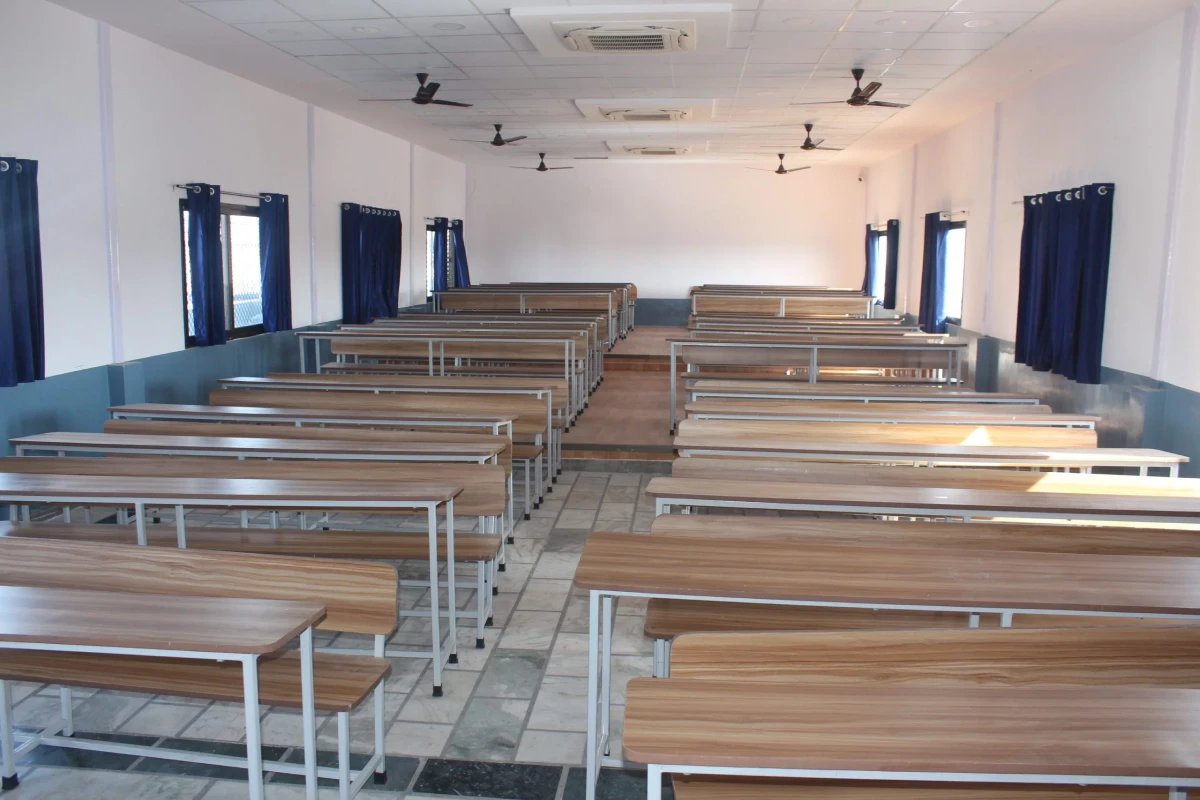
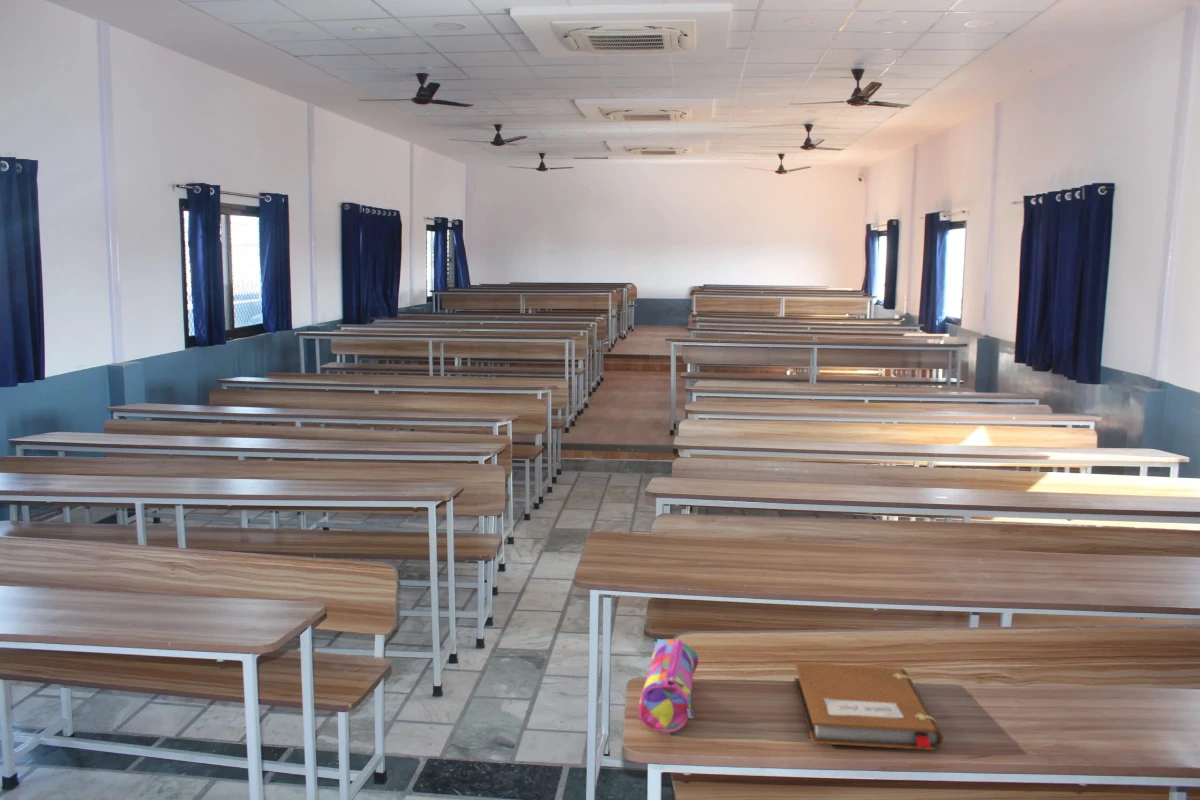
+ pencil case (670, 682)
+ notebook (864, 704)
